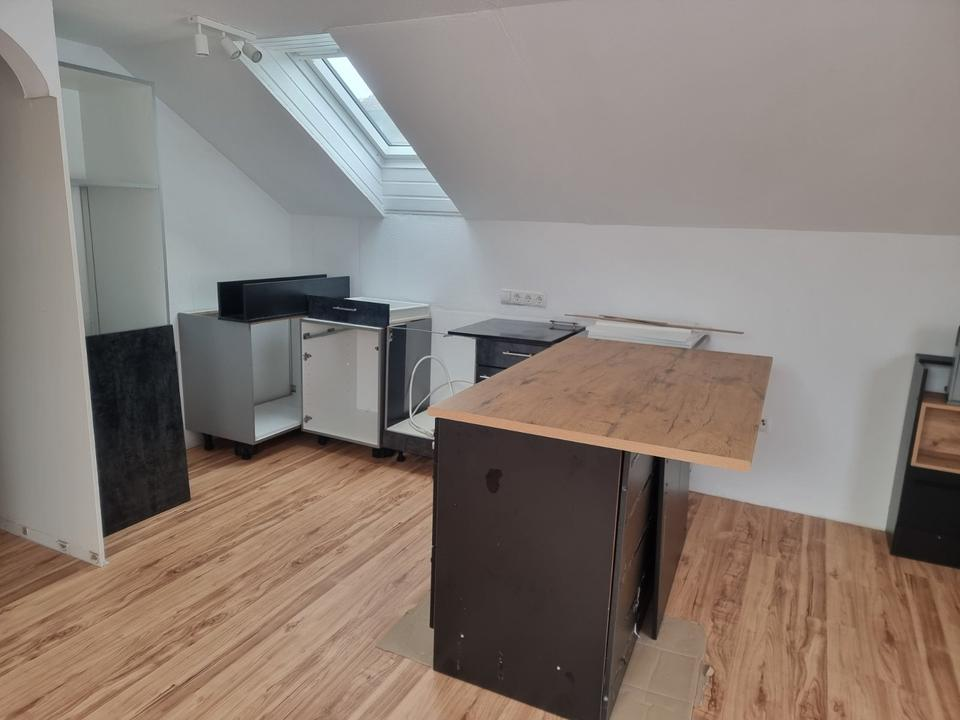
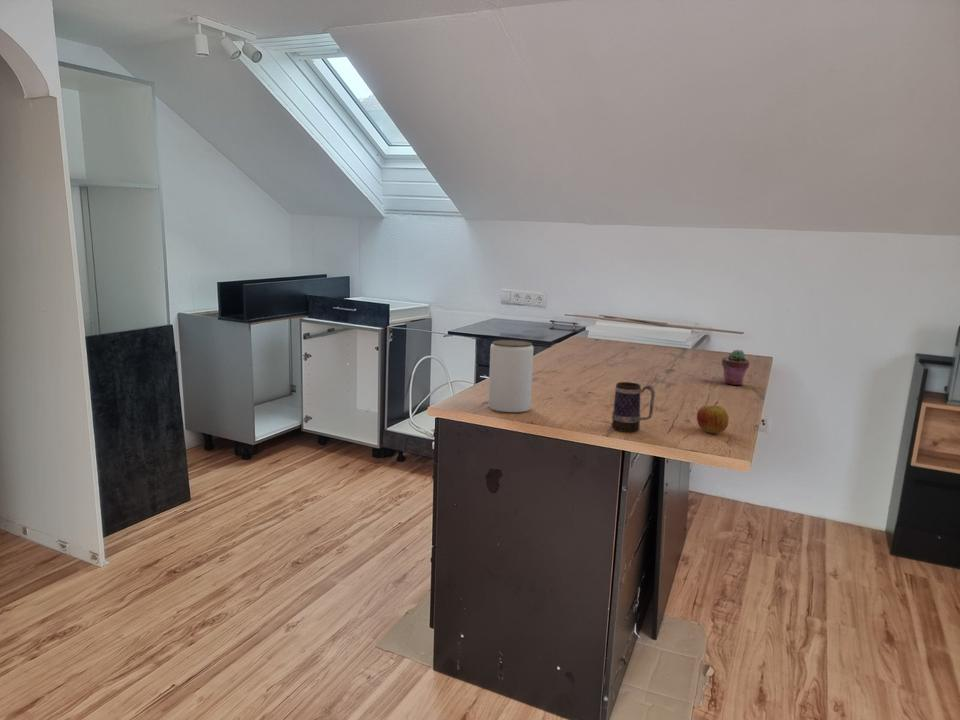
+ potted succulent (735, 366)
+ apple (712, 415)
+ jar (510, 375)
+ mug (633, 406)
